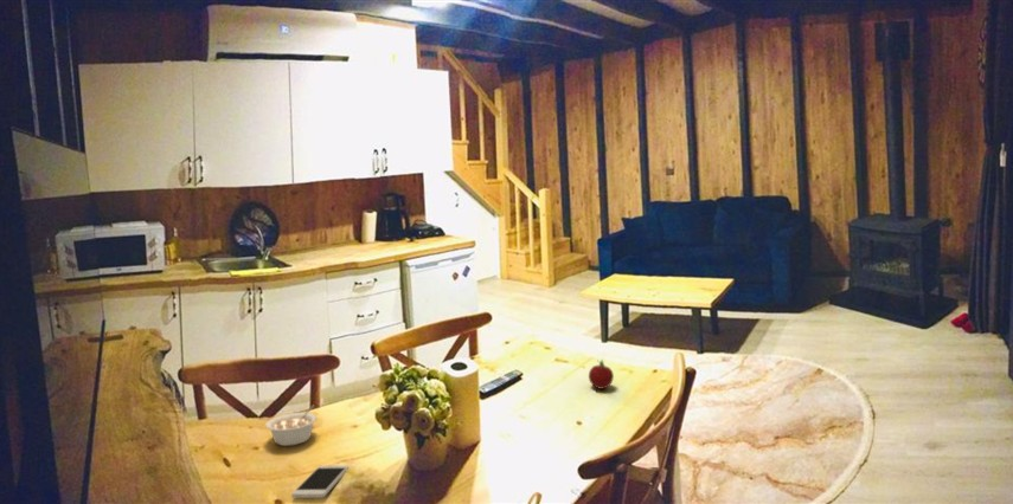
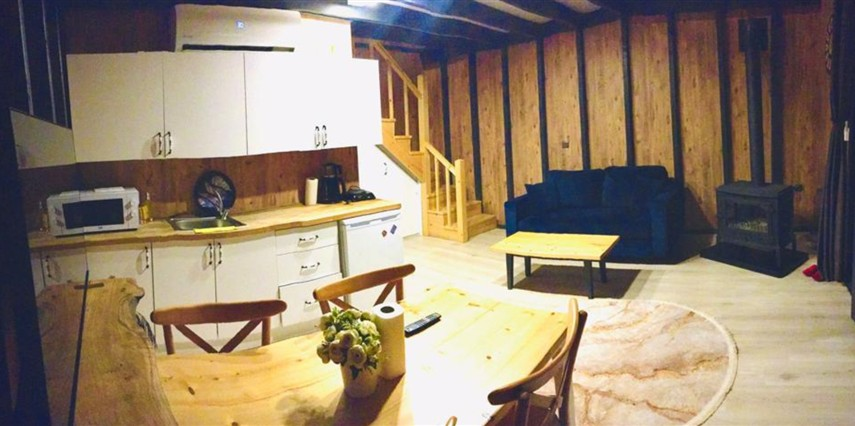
- legume (291, 427)
- fruit (602, 371)
- smartphone (321, 480)
